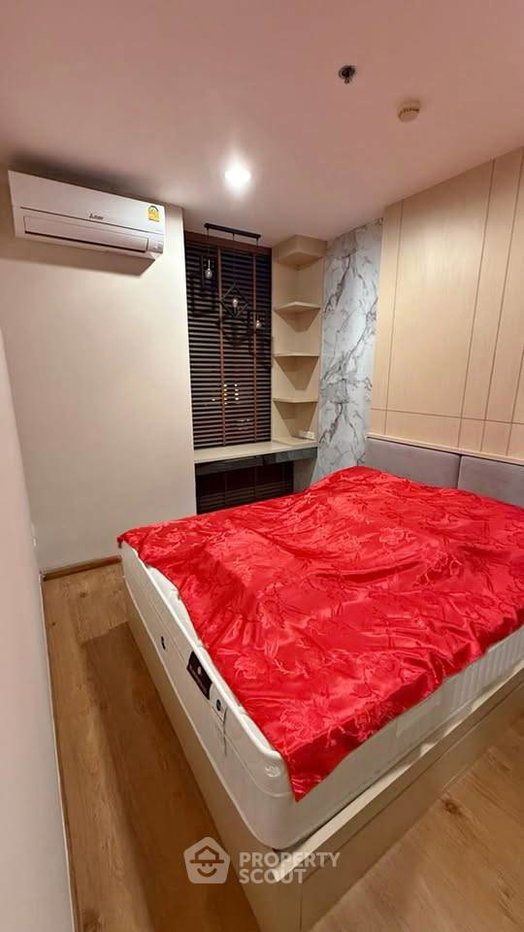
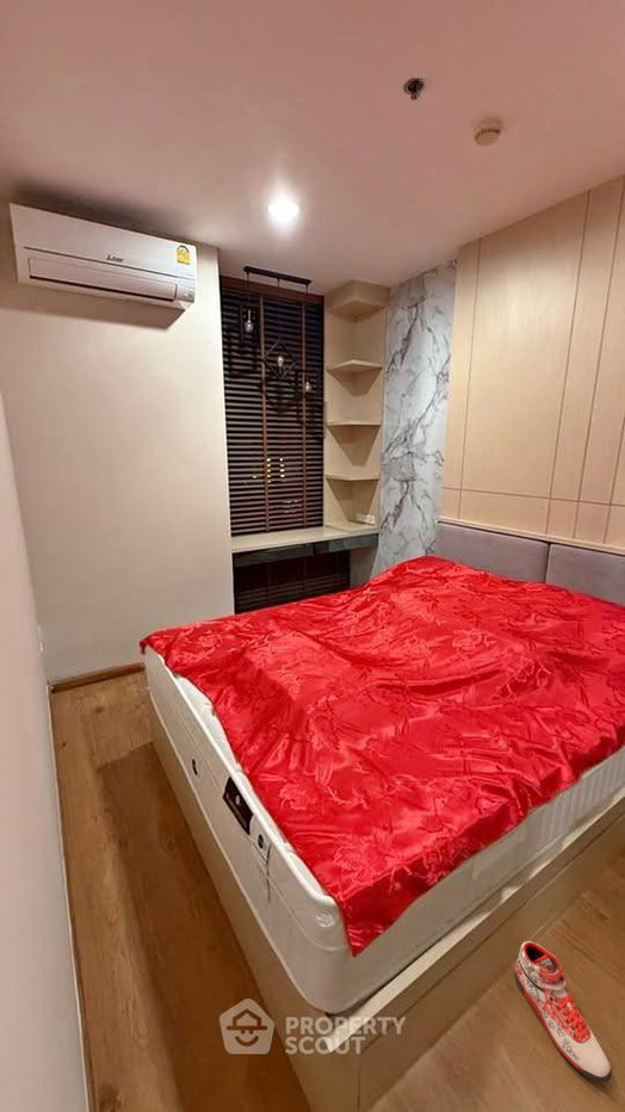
+ sneaker (561, 1003)
